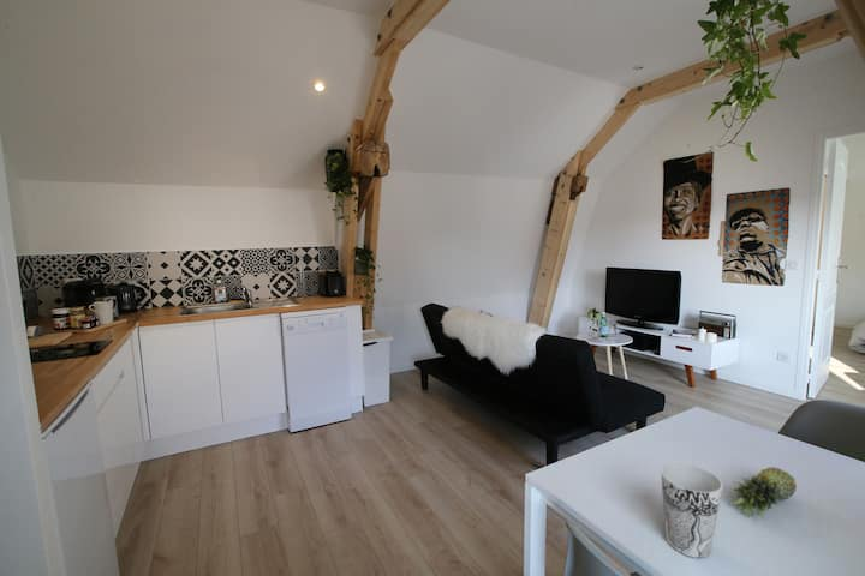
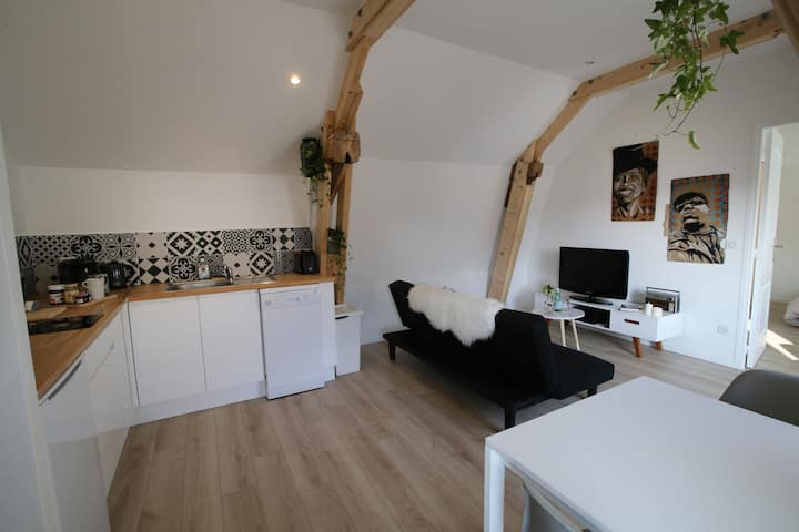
- fruit (762, 488)
- cup (688, 510)
